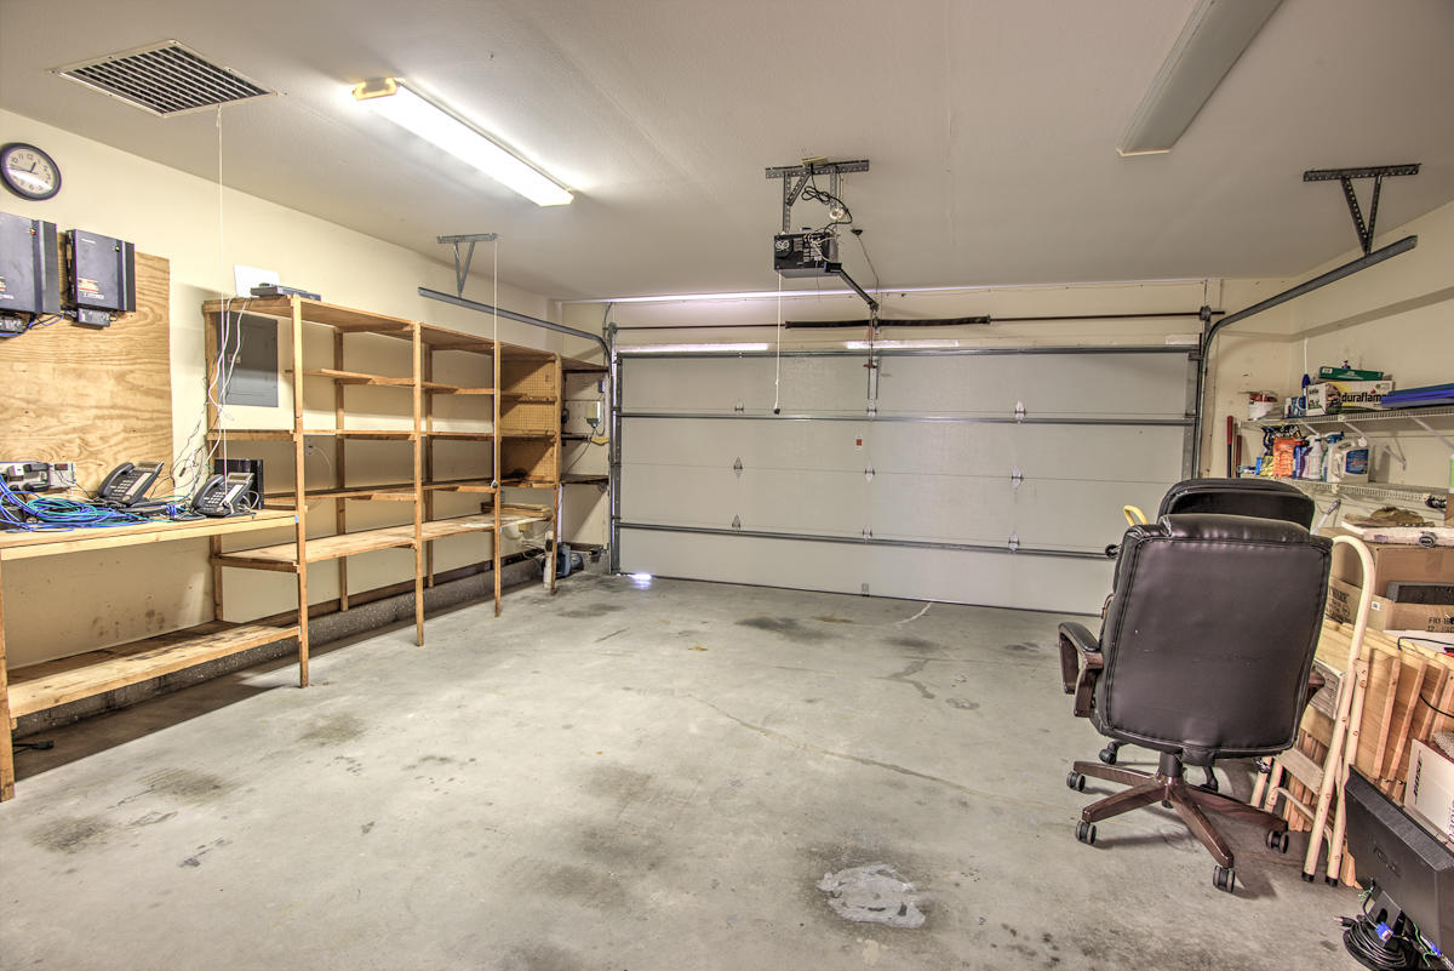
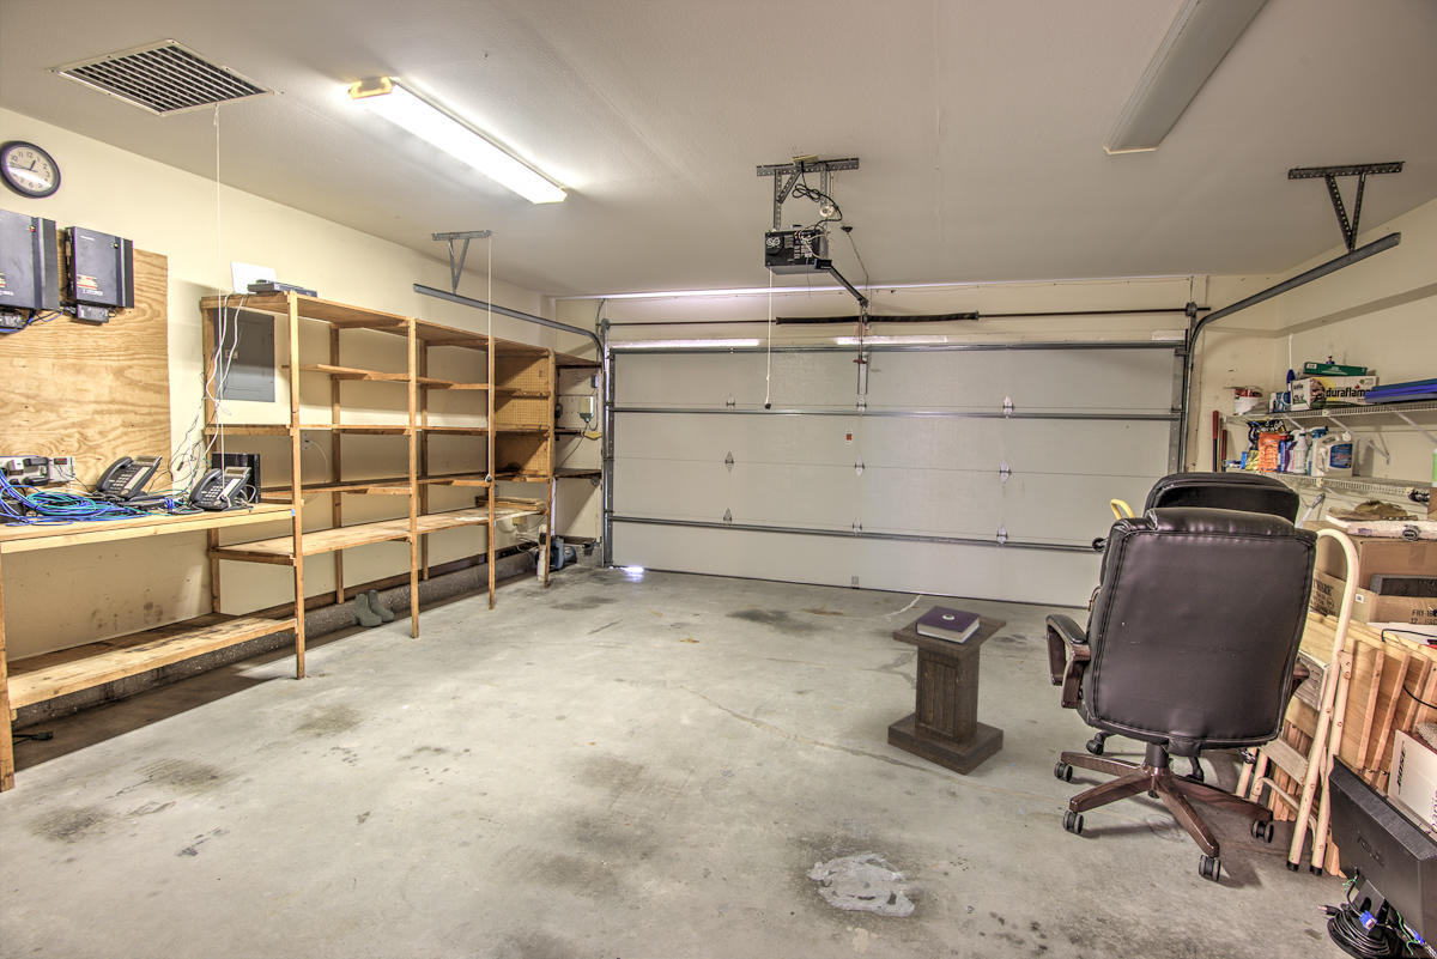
+ lectern (947, 678)
+ boots (372, 606)
